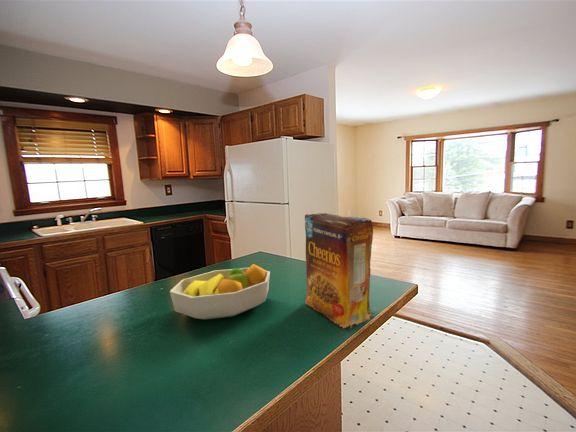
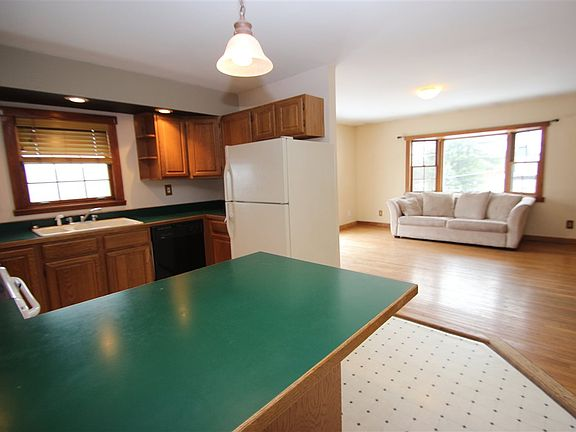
- fruit bowl (224, 287)
- cereal box (340, 262)
